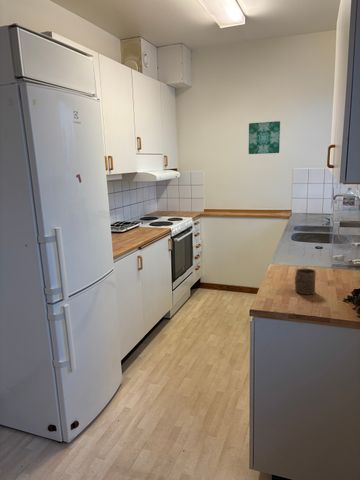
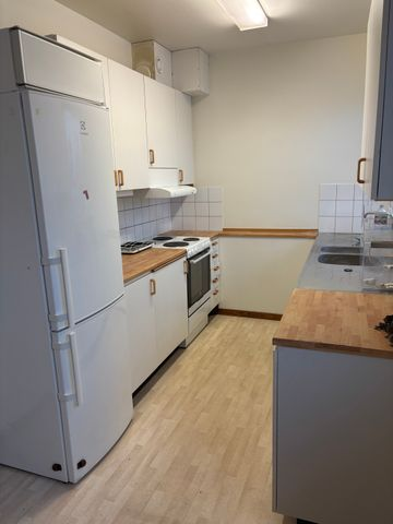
- cup (305, 280)
- wall art (264, 138)
